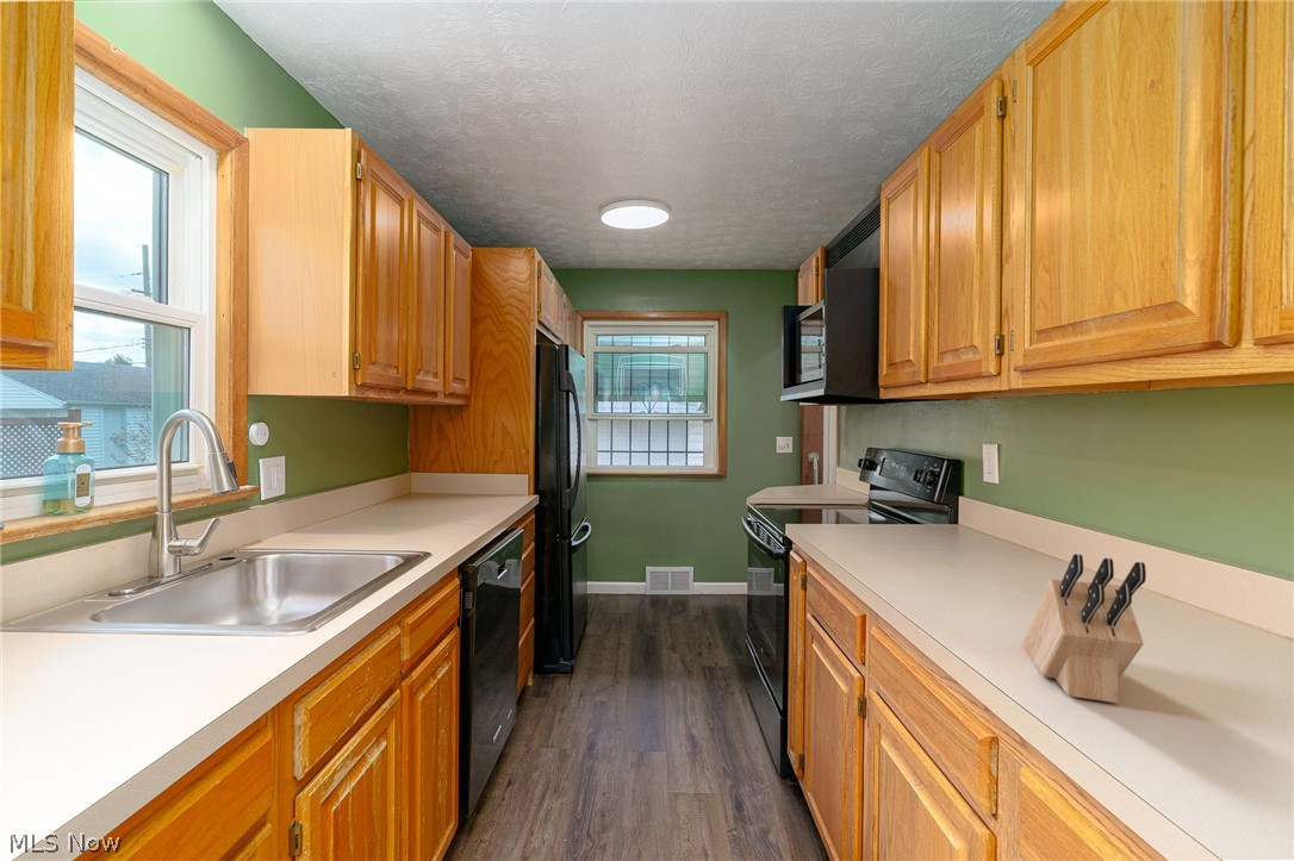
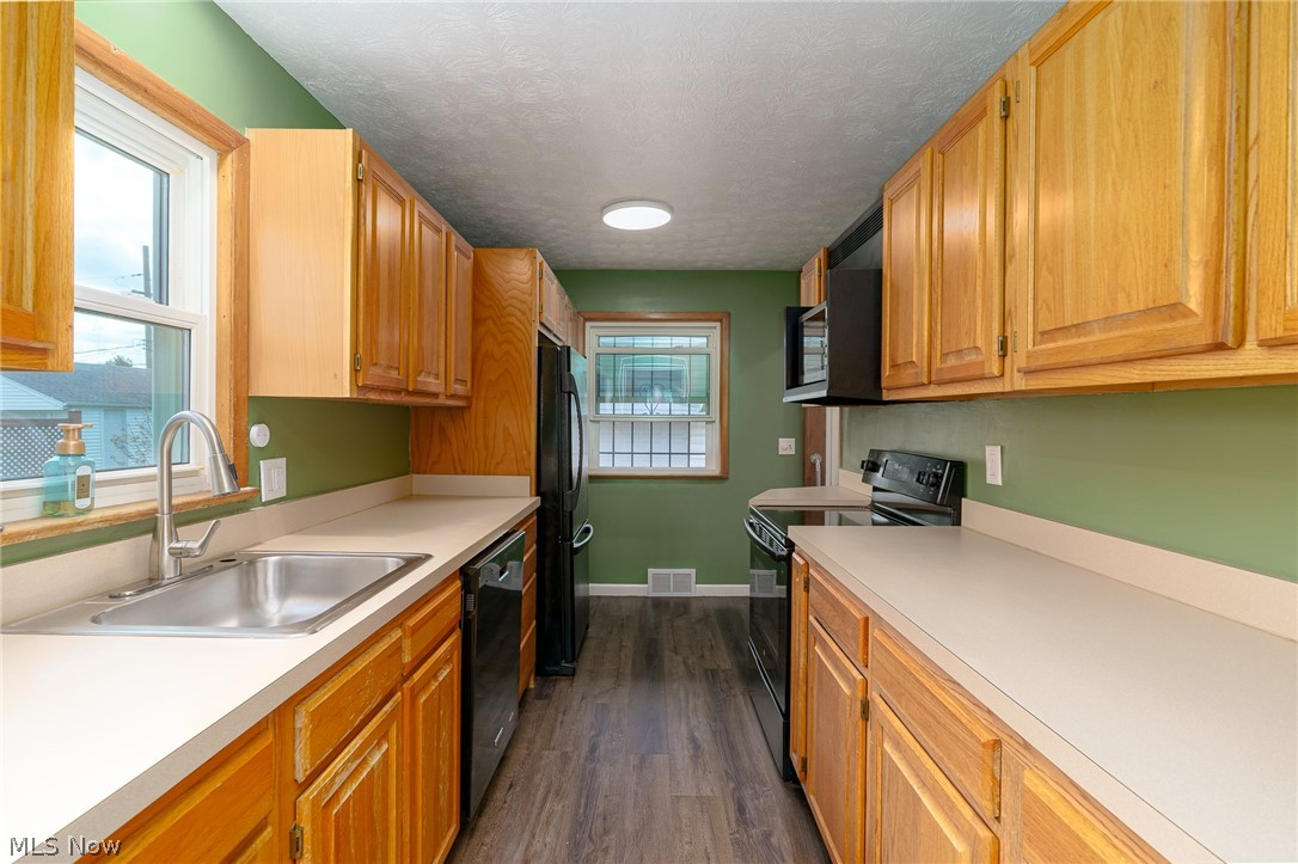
- knife block (1078, 612)
